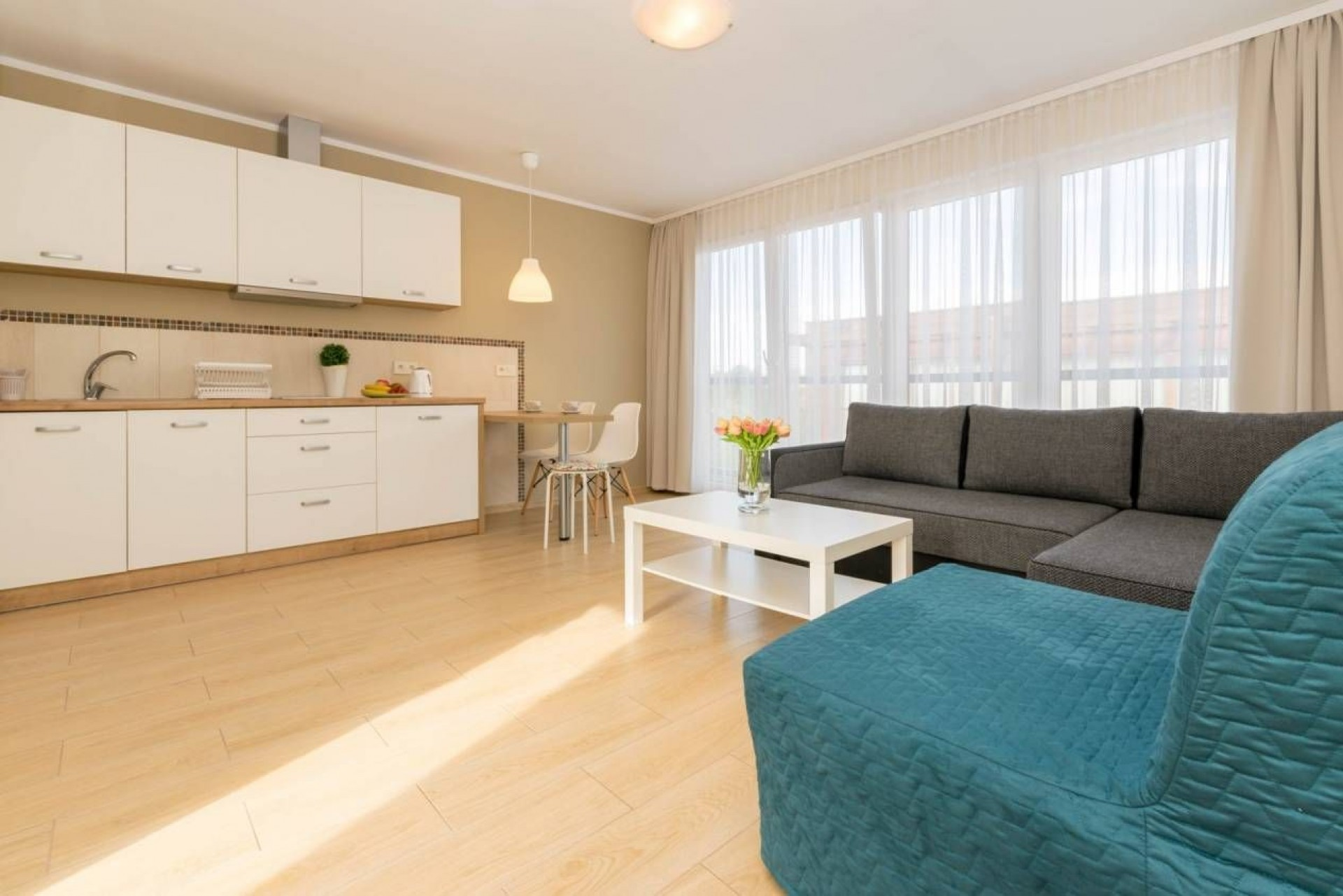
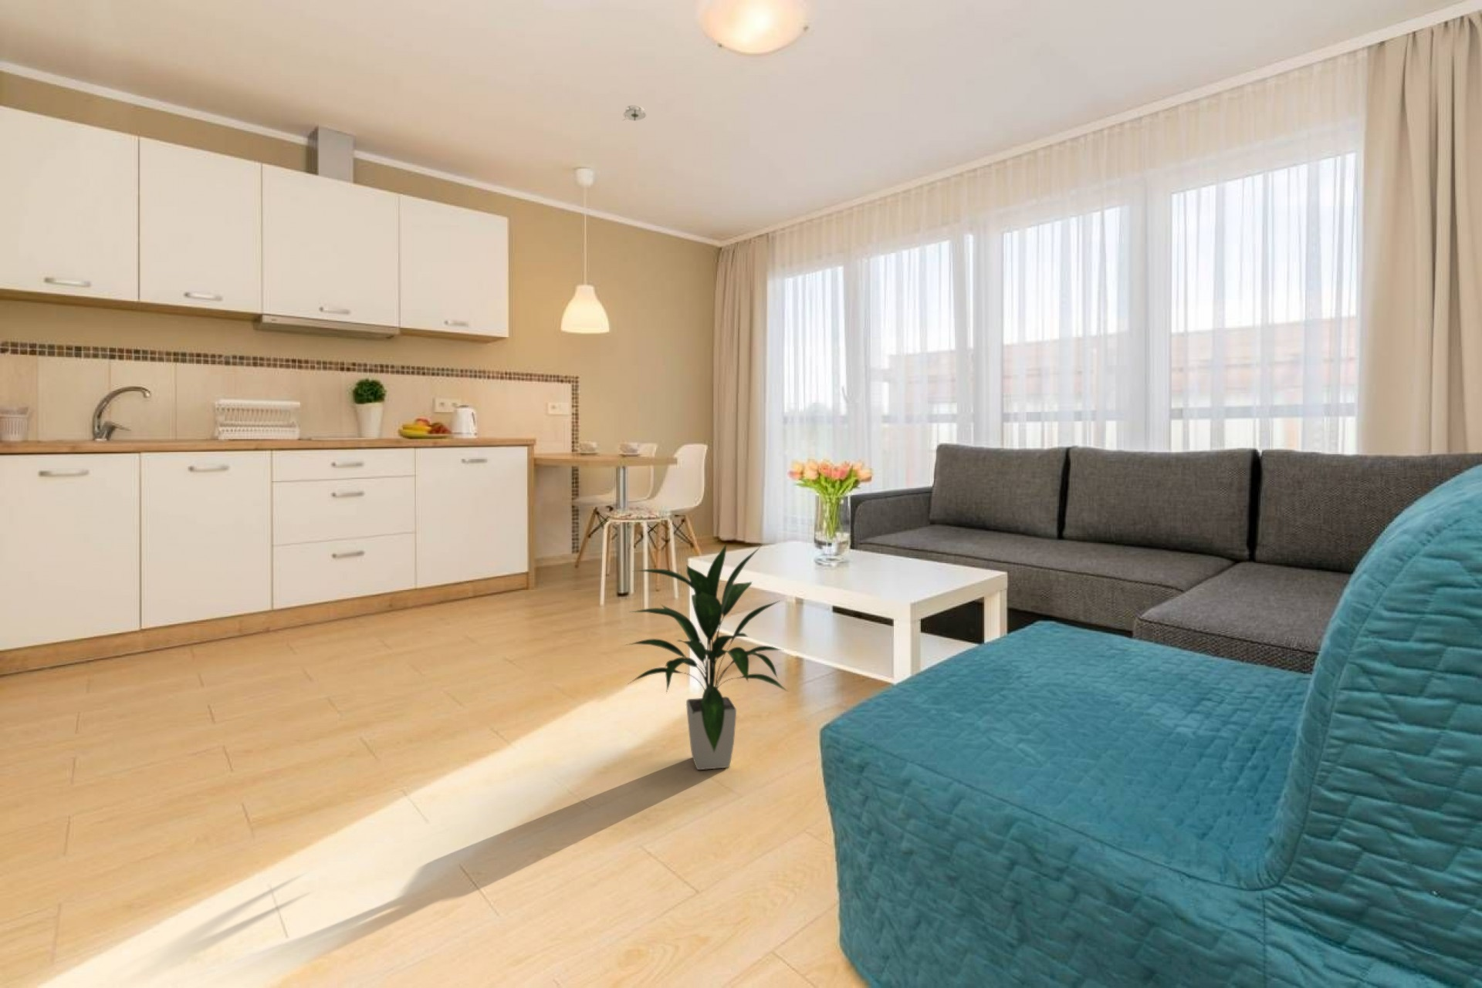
+ indoor plant (707, 655)
+ smoke detector (633, 112)
